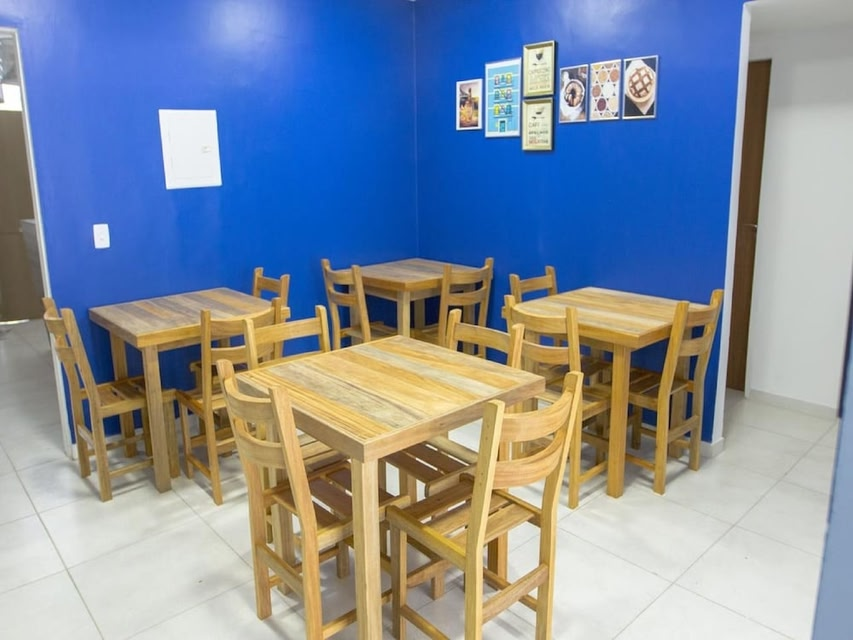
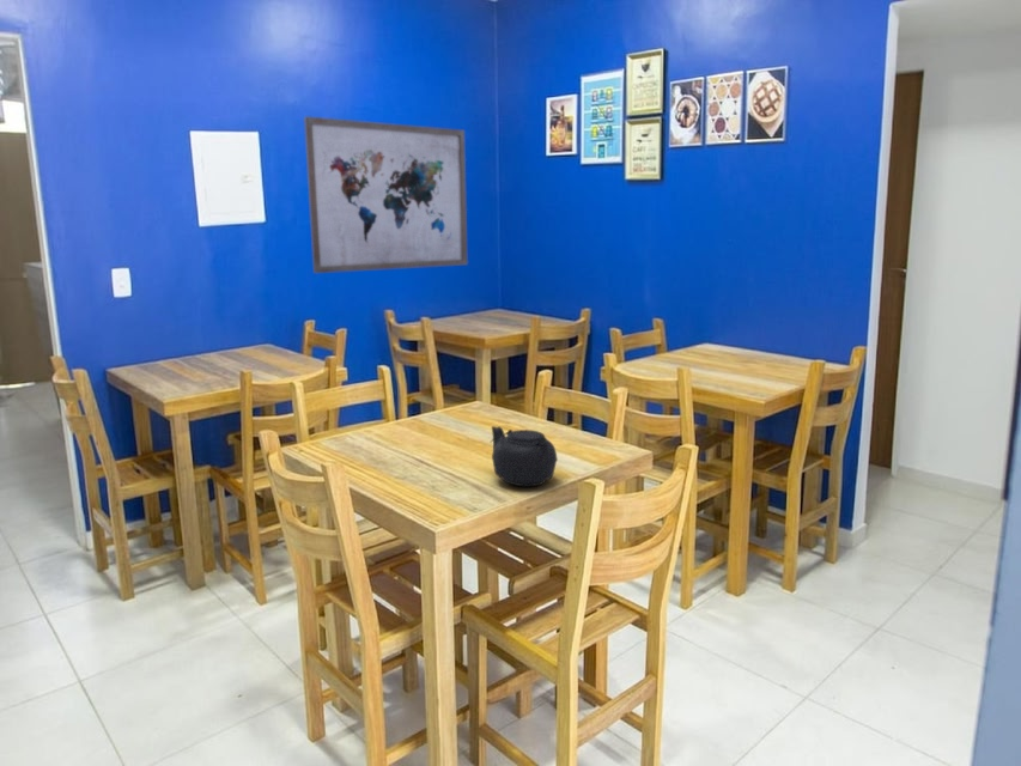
+ teapot (519, 456)
+ wall art (393, 197)
